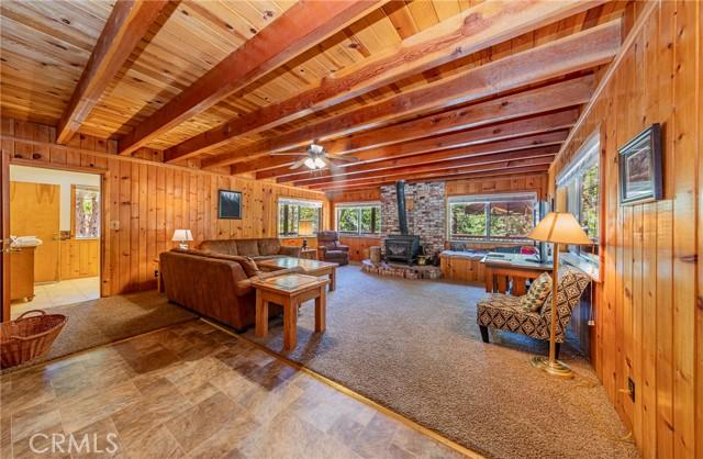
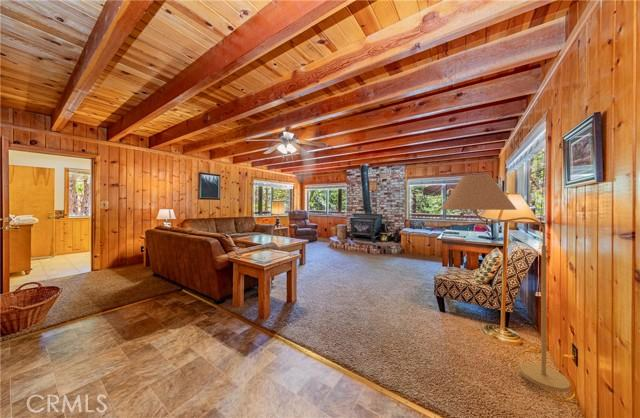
+ floor lamp (541, 270)
